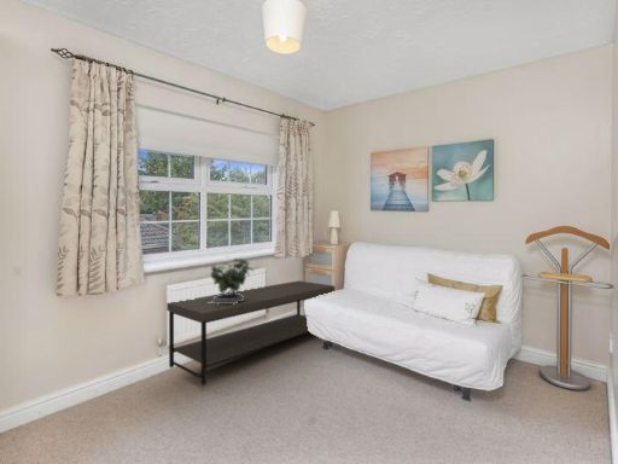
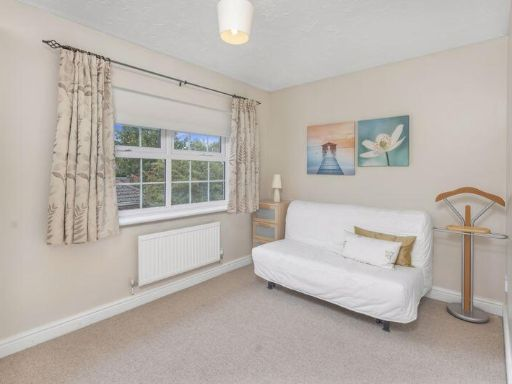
- storage bench (263, 323)
- potted plant (231, 278)
